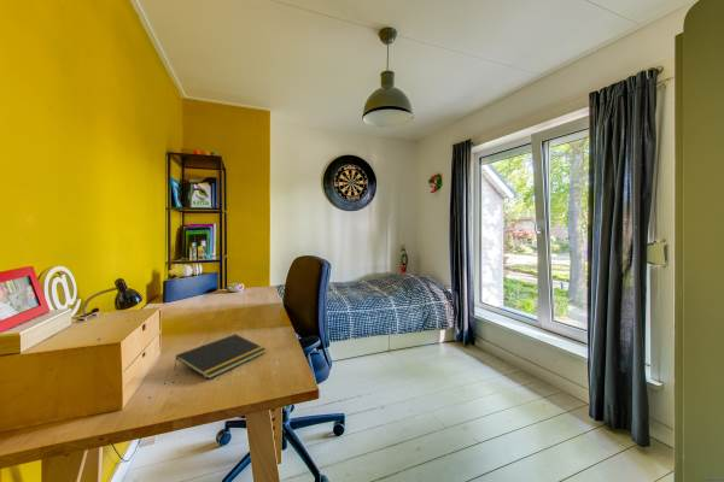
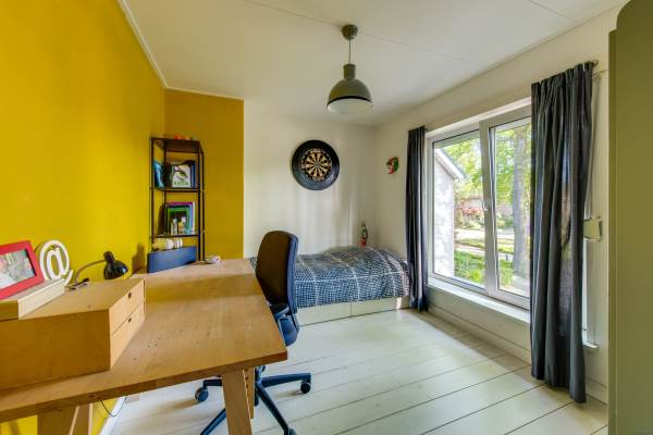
- notepad (223, 353)
